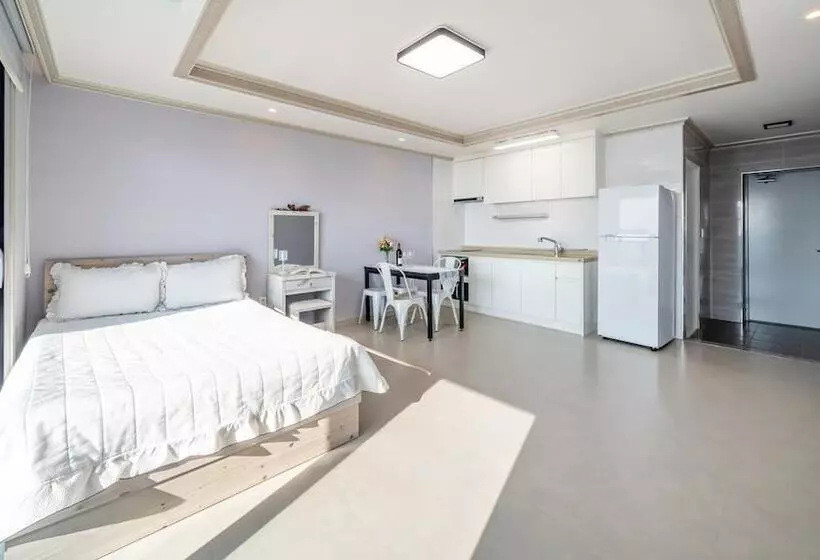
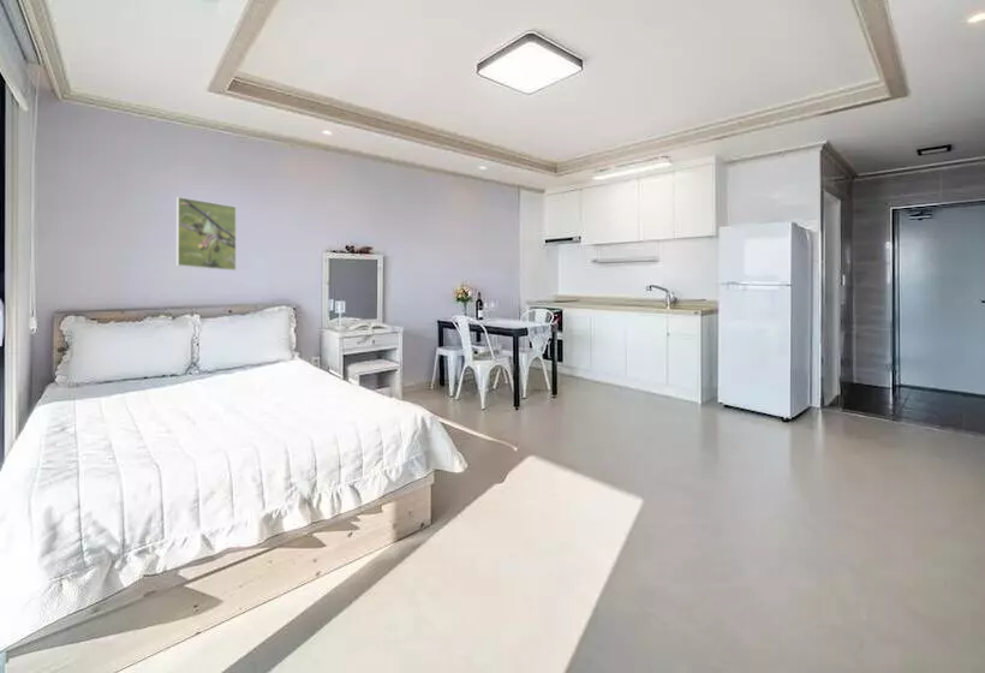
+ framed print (207, 234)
